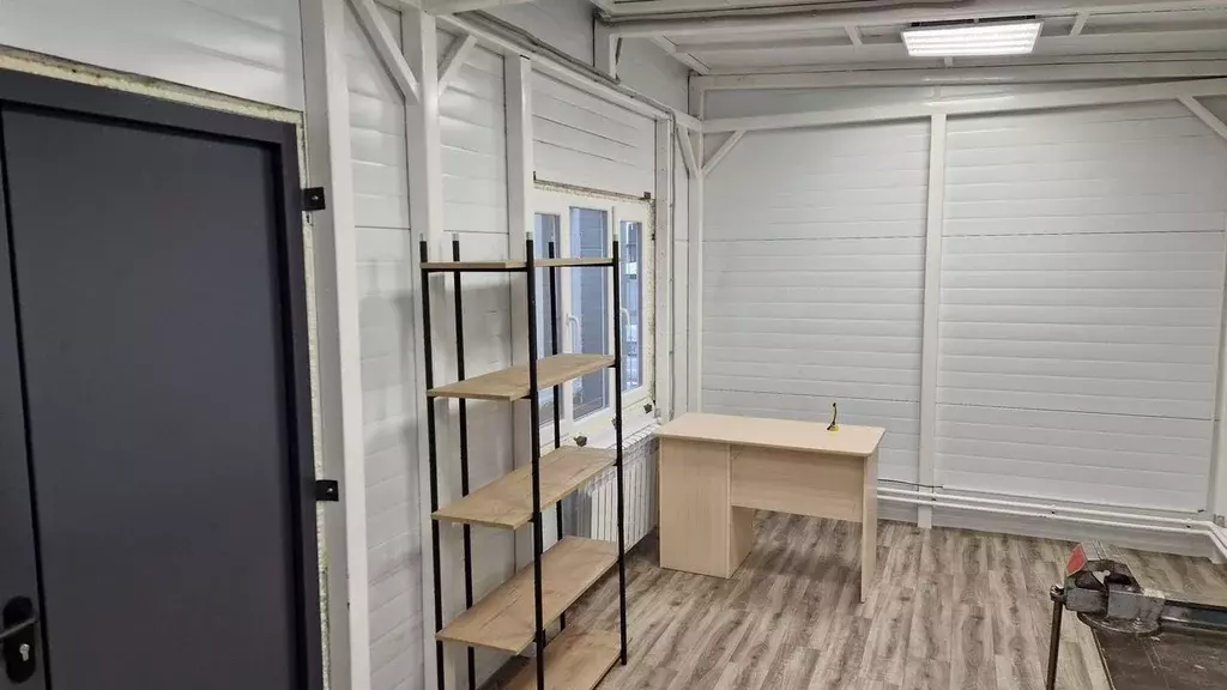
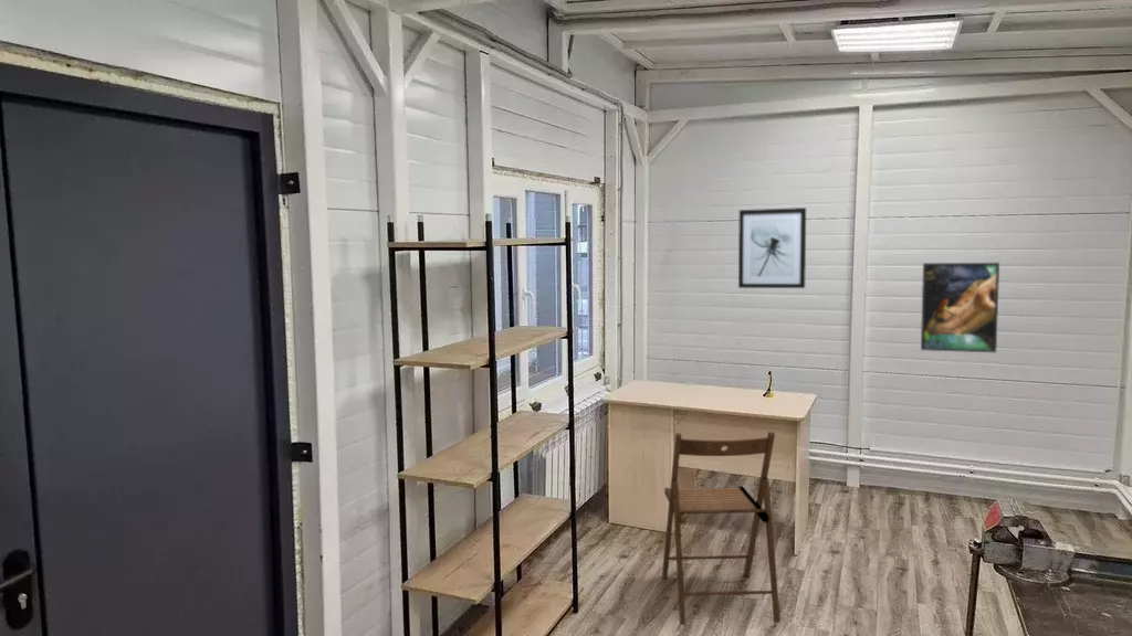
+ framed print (958, 307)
+ folding chair (715, 511)
+ wall art (772, 248)
